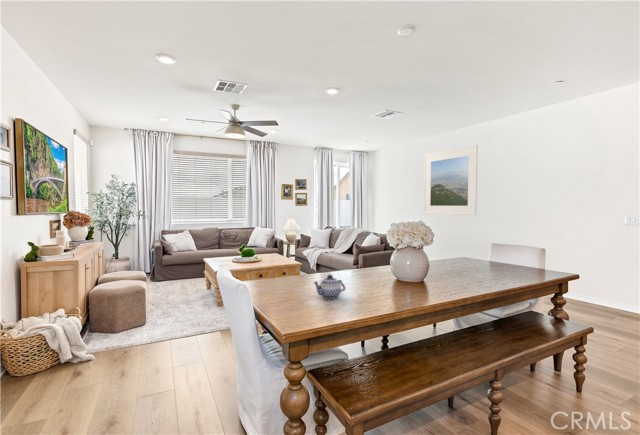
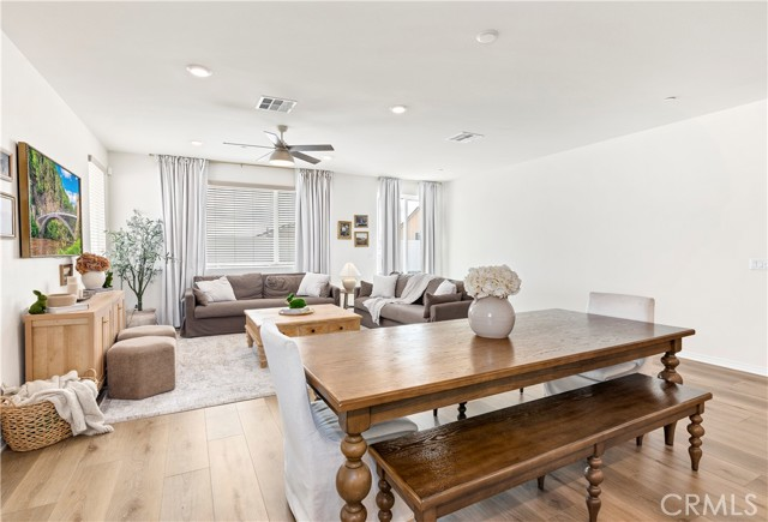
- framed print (448, 182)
- teapot (329, 285)
